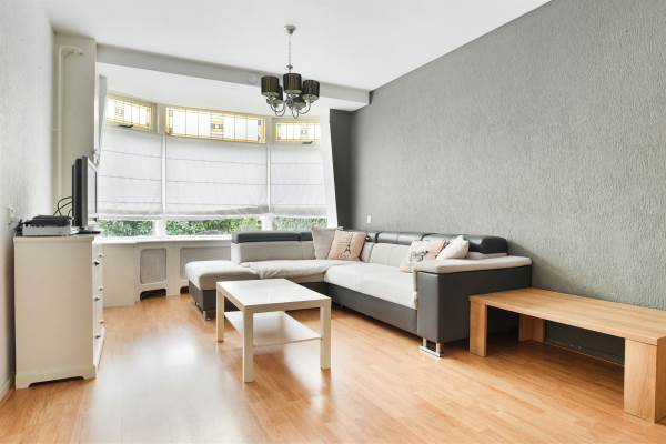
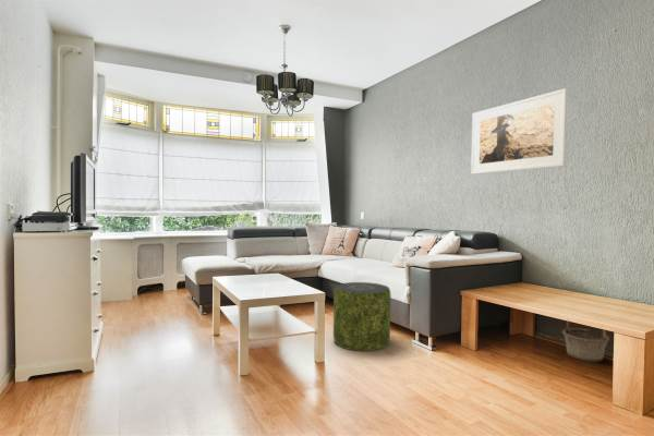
+ basket (584, 336)
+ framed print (513, 136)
+ pouf (361, 314)
